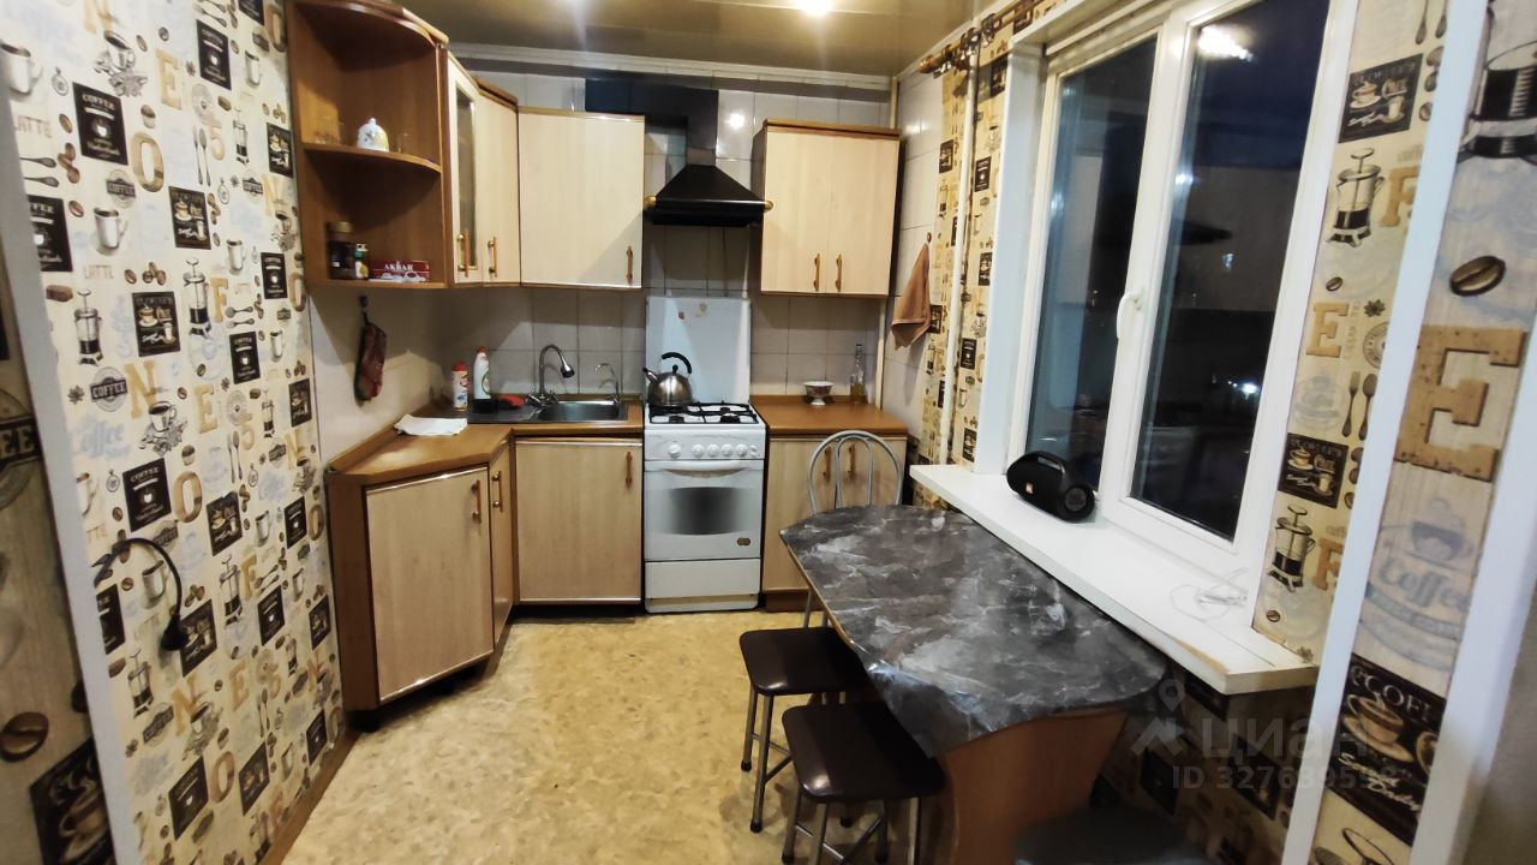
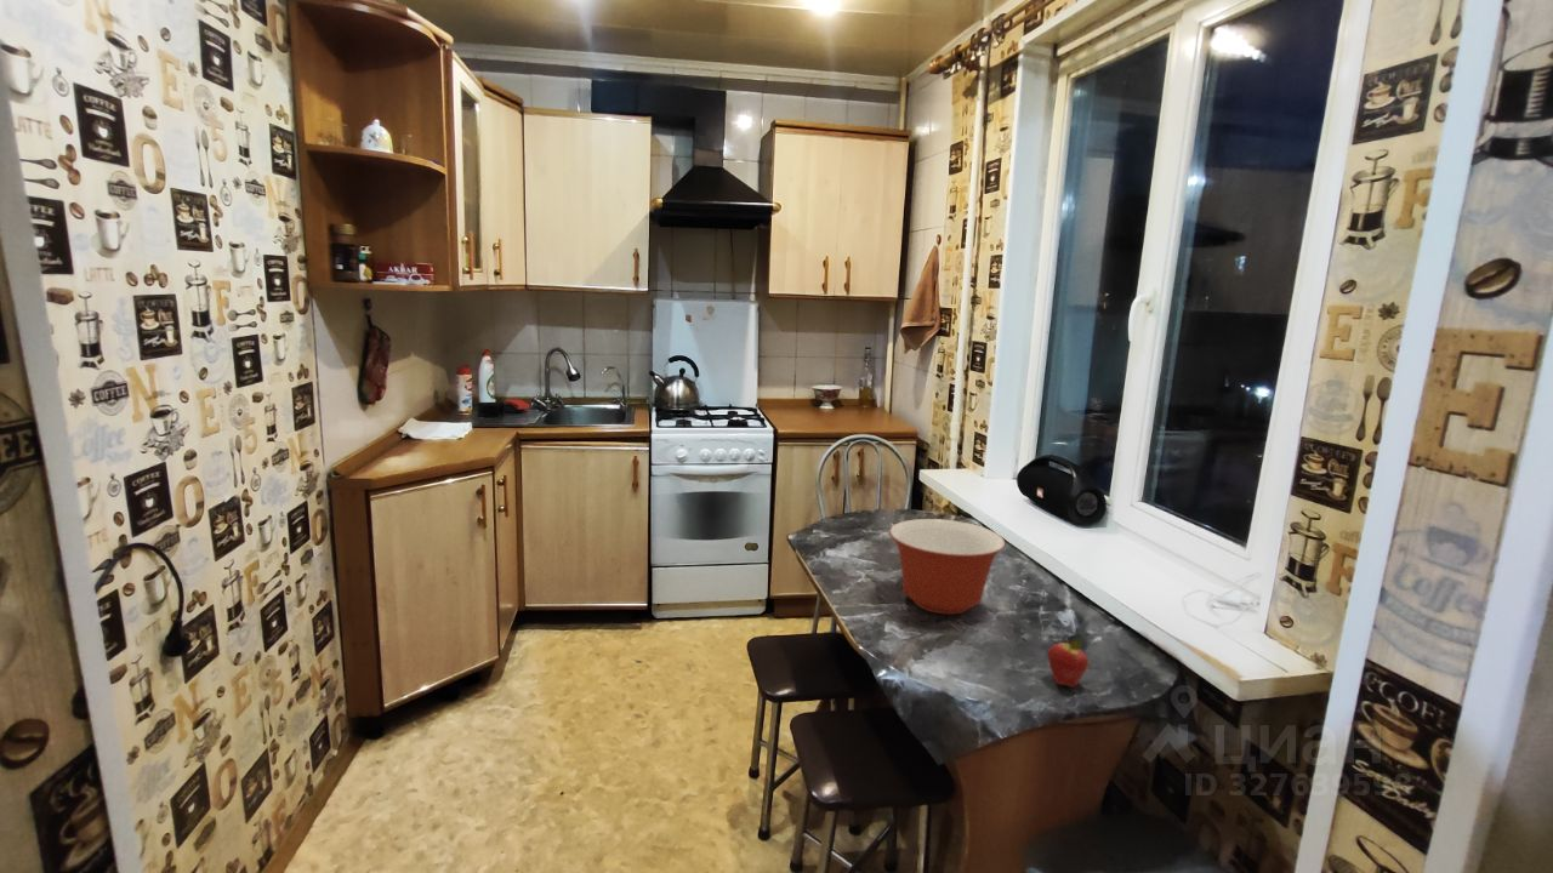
+ mixing bowl (943, 569)
+ fruit (1069, 657)
